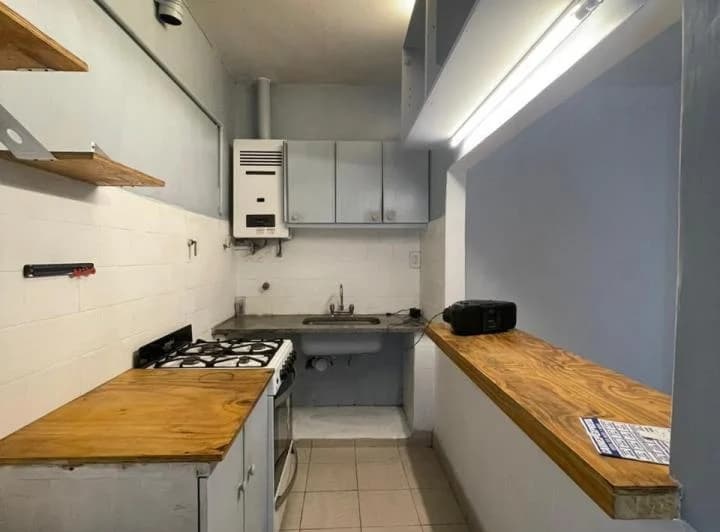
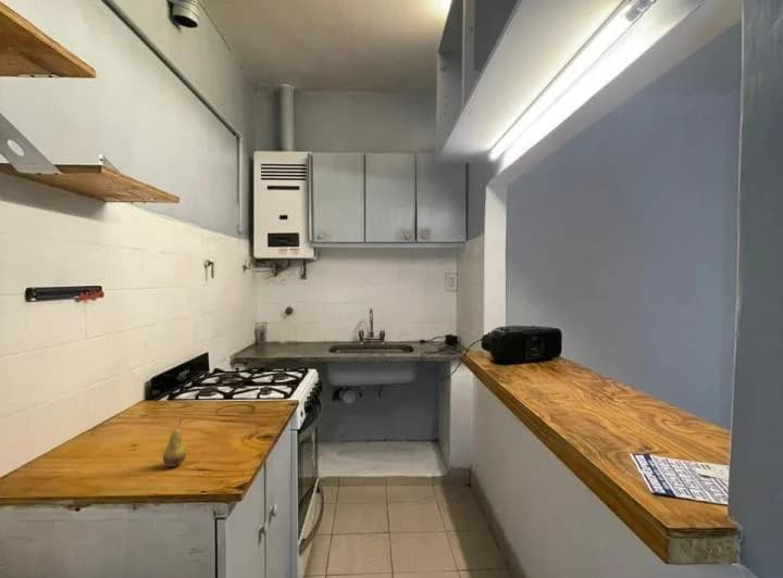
+ fruit (174, 442)
